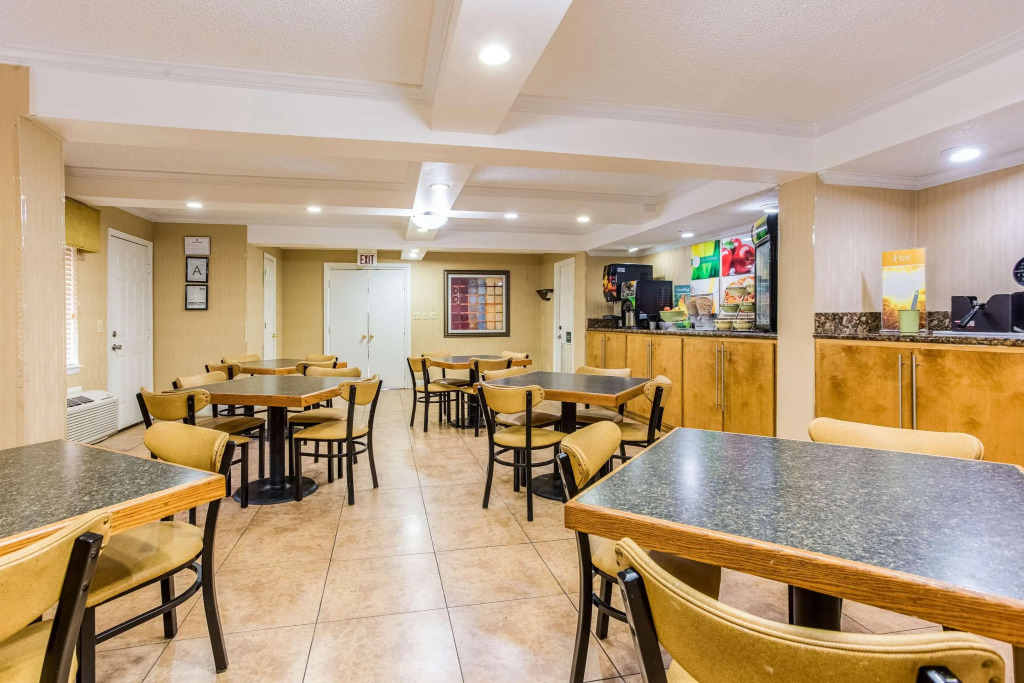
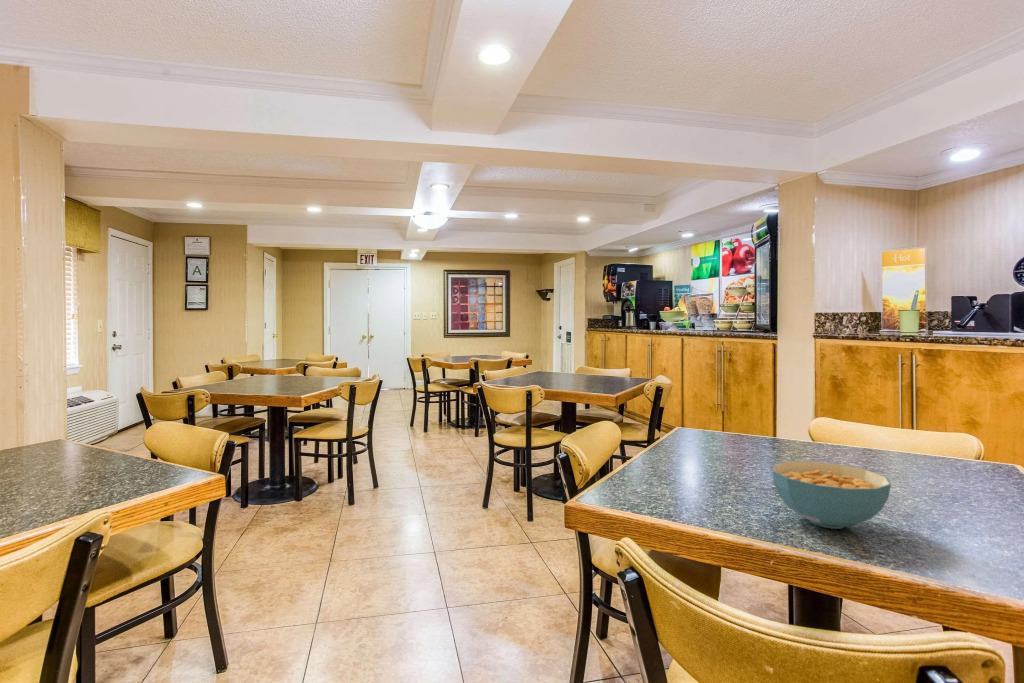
+ cereal bowl (827, 498)
